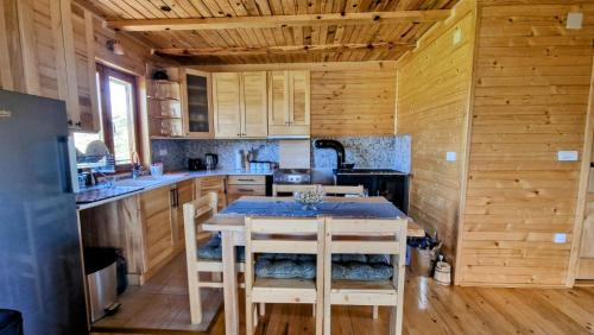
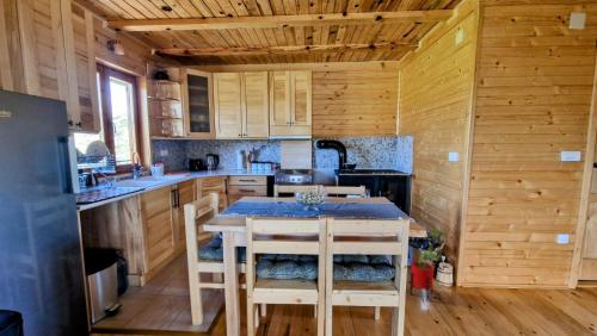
+ house plant (425, 262)
